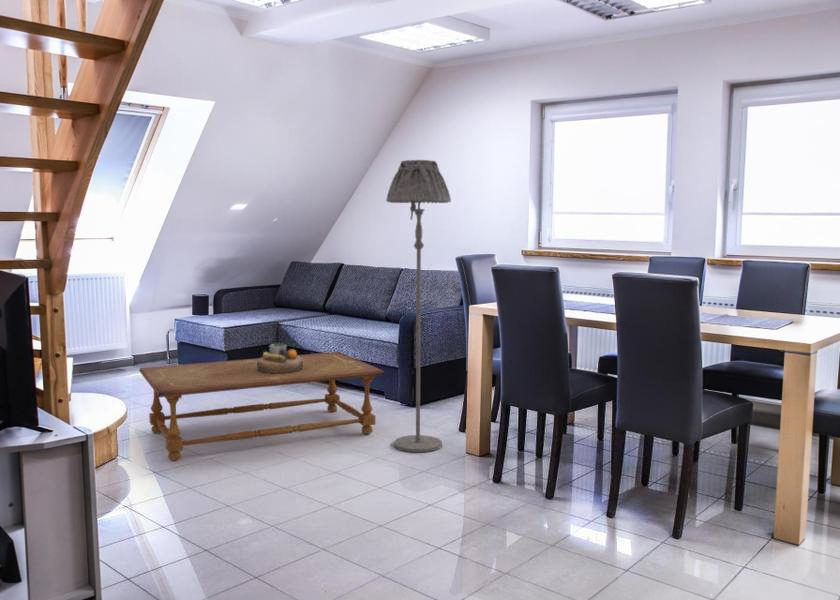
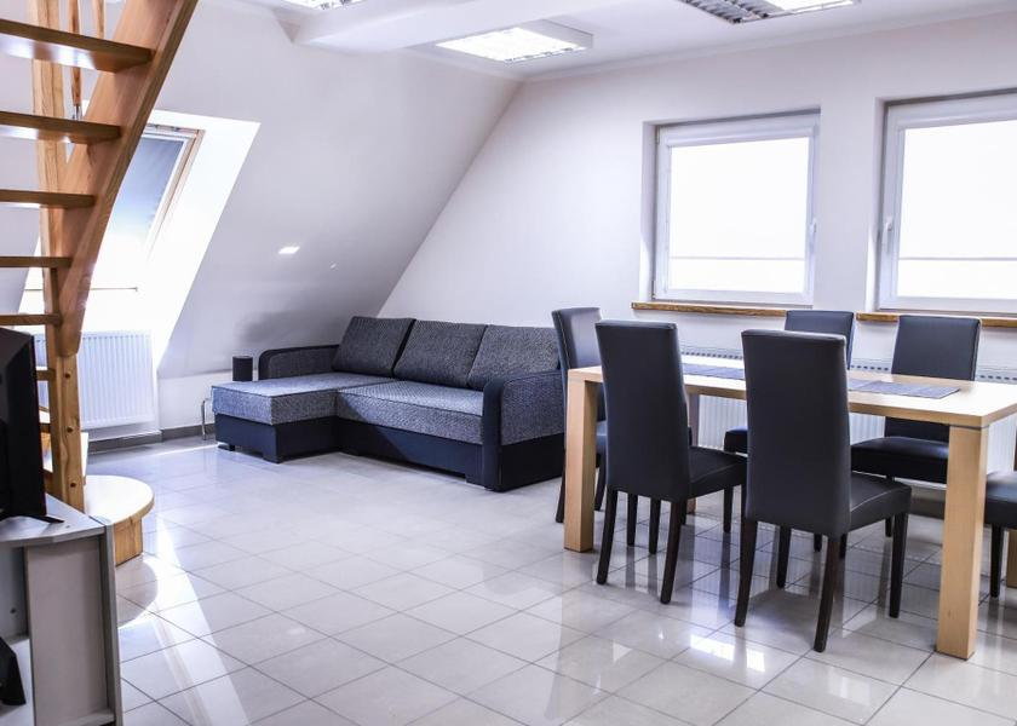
- coffee table (261, 404)
- decorative bowl (279, 355)
- floor lamp (418, 305)
